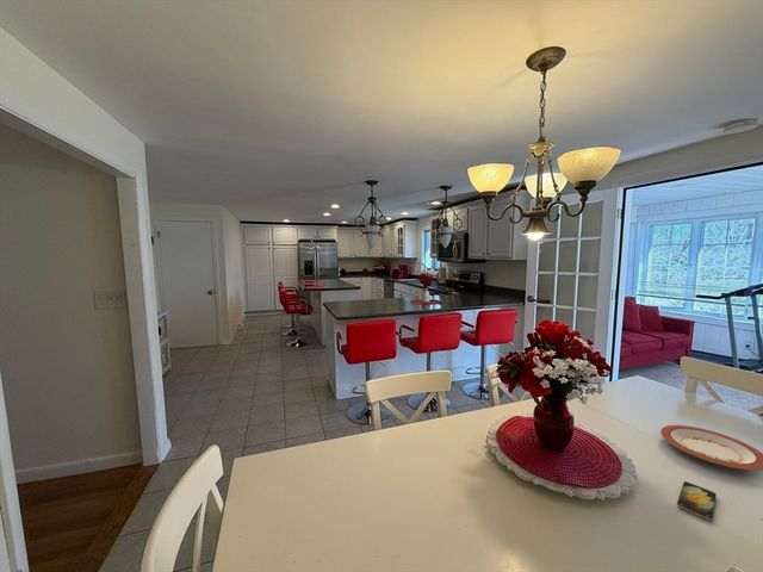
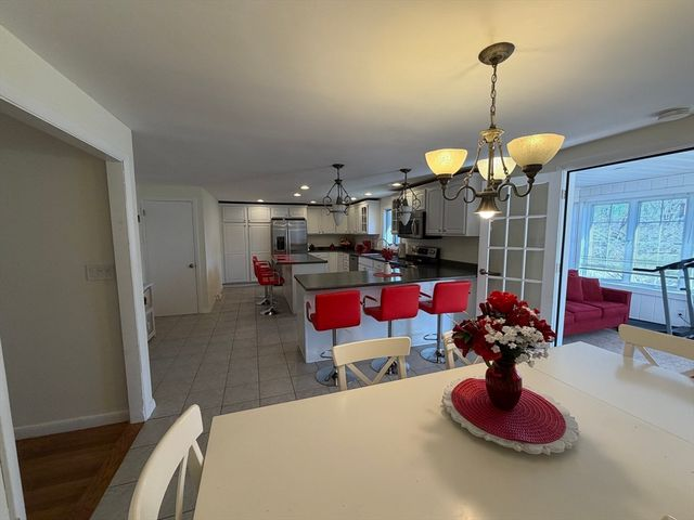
- smartphone (696, 499)
- plate (709, 447)
